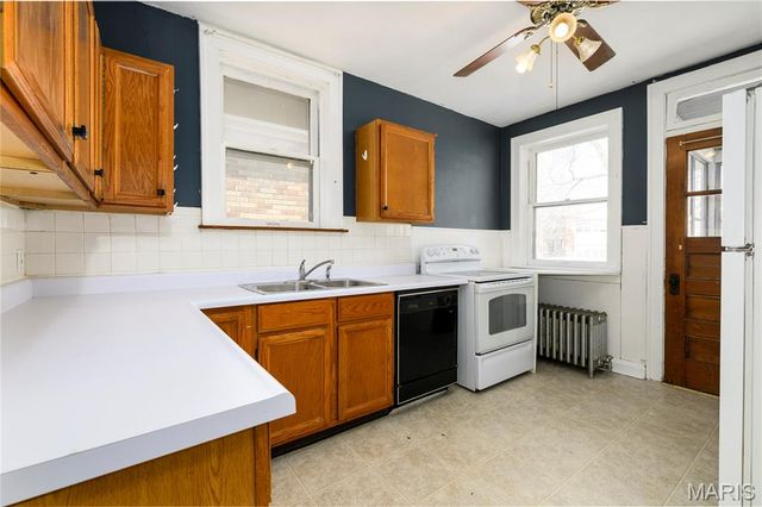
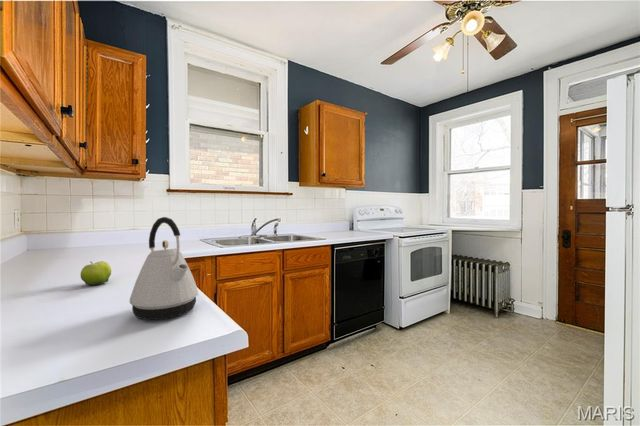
+ fruit (96, 272)
+ kettle (166, 264)
